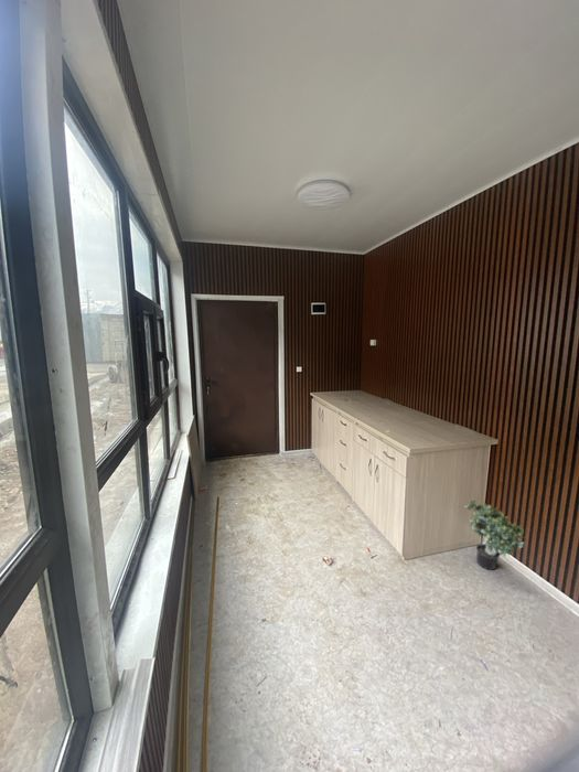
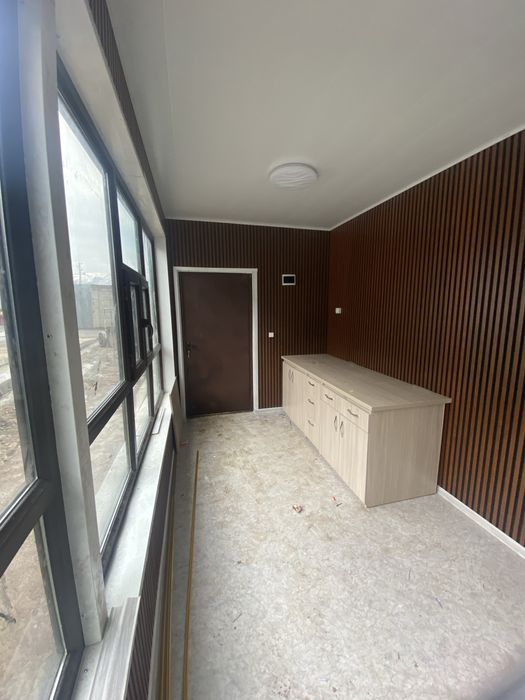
- potted plant (487, 536)
